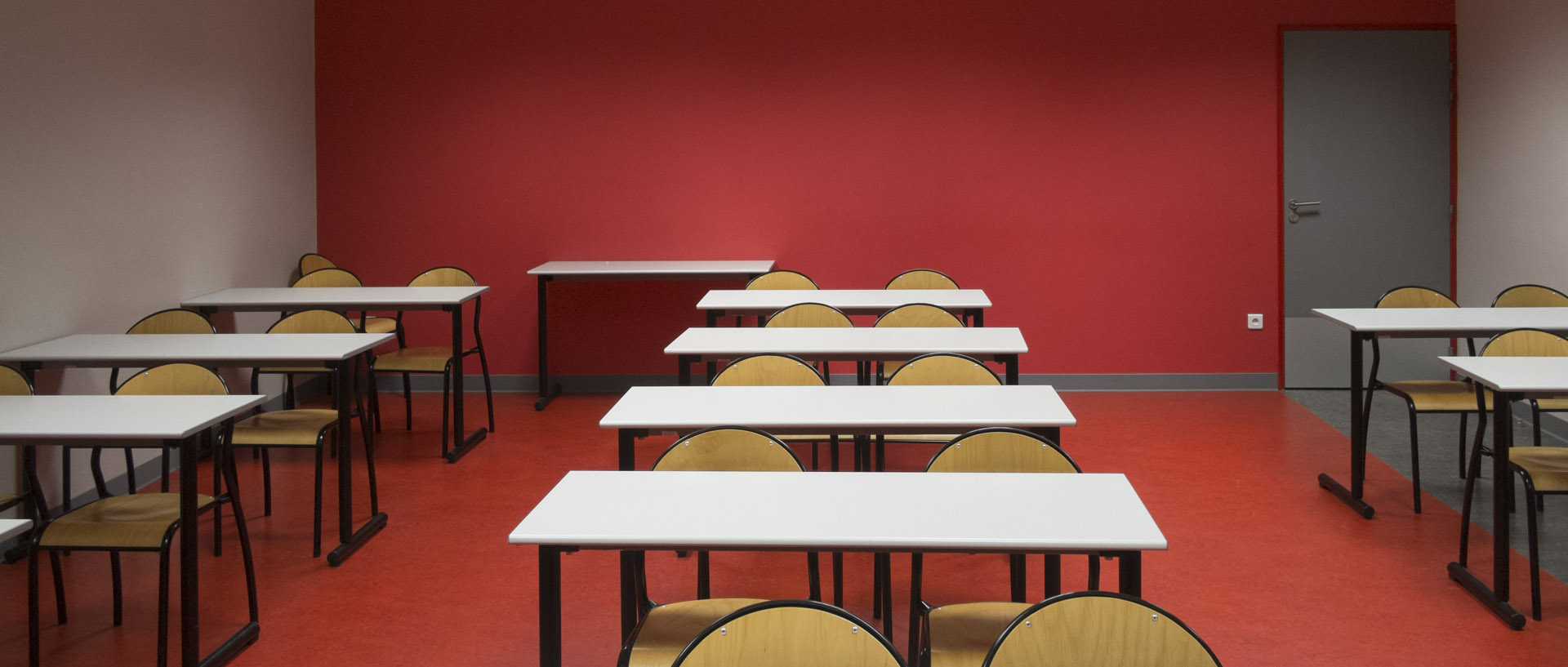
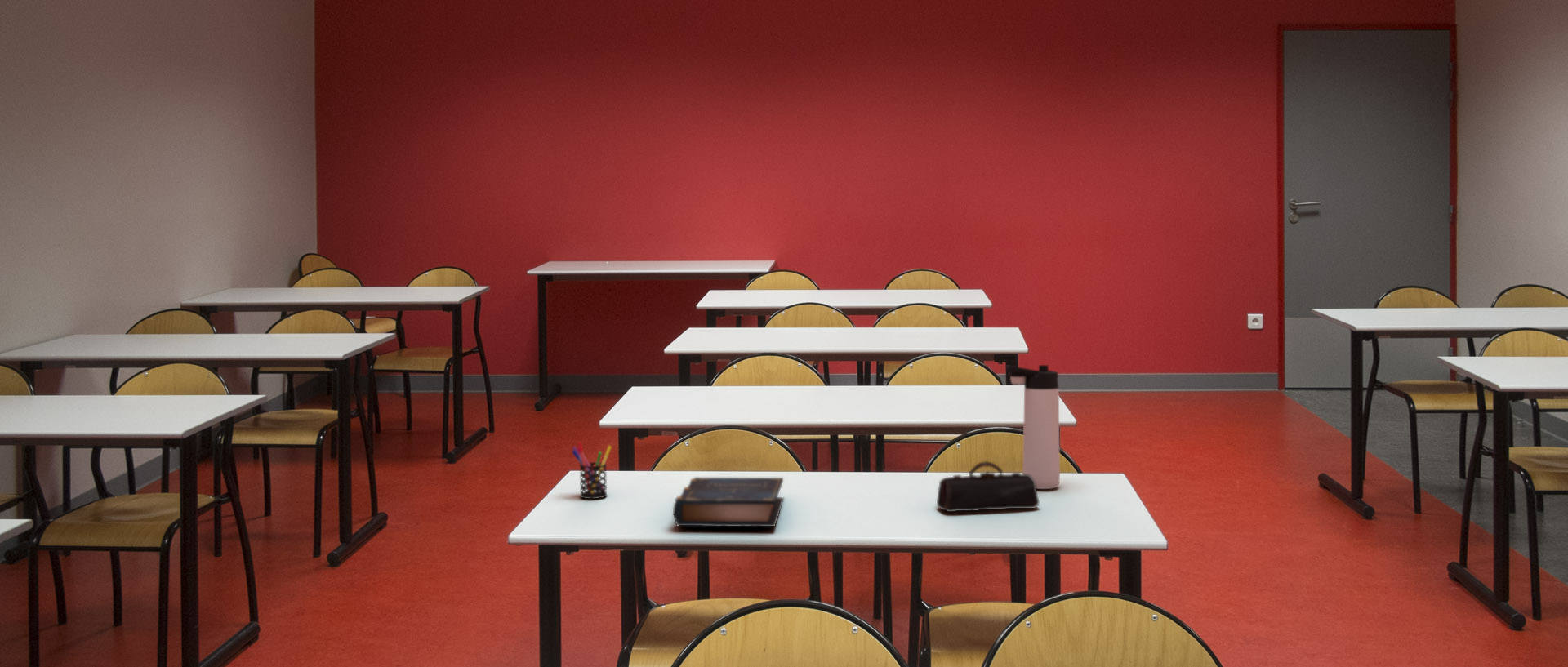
+ thermos bottle (1032, 425)
+ pen holder (592, 469)
+ pencil case (987, 484)
+ book (730, 500)
